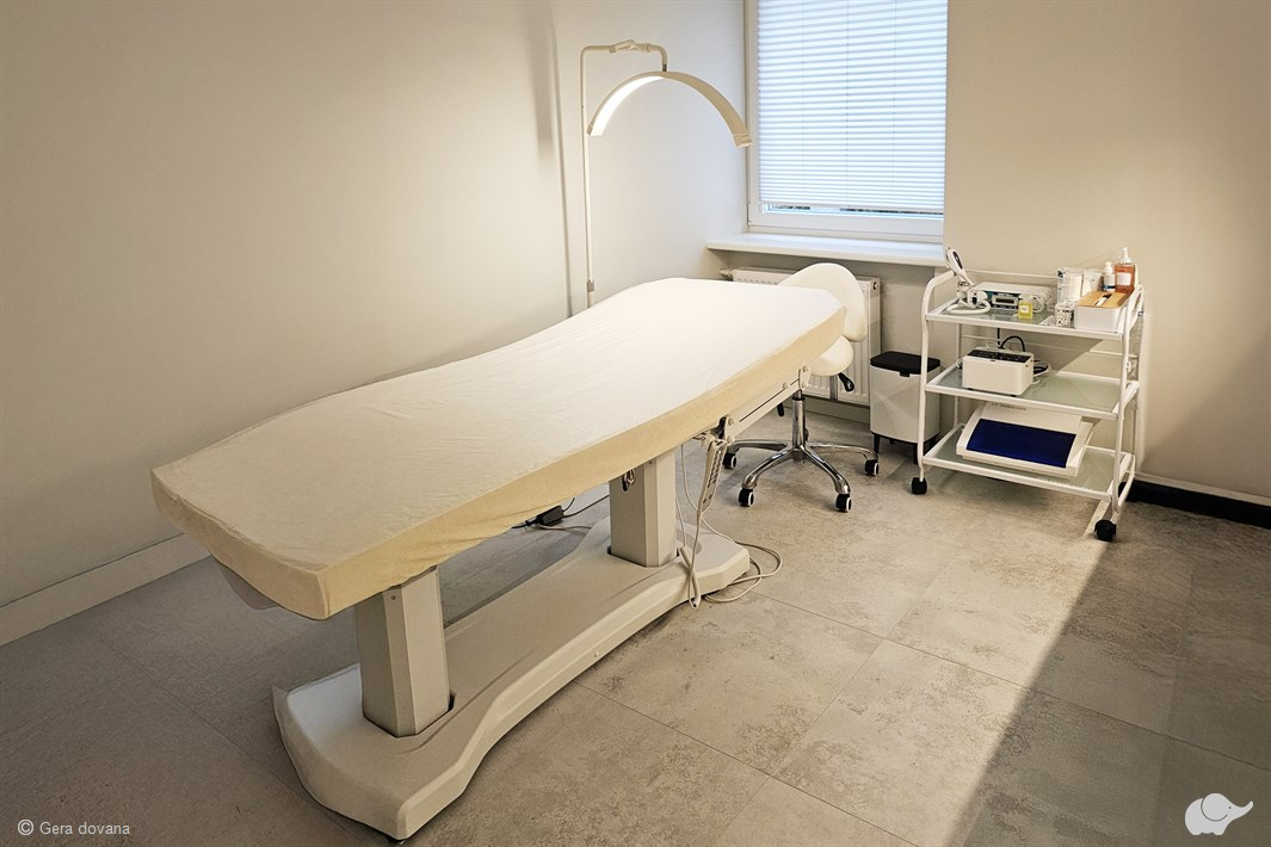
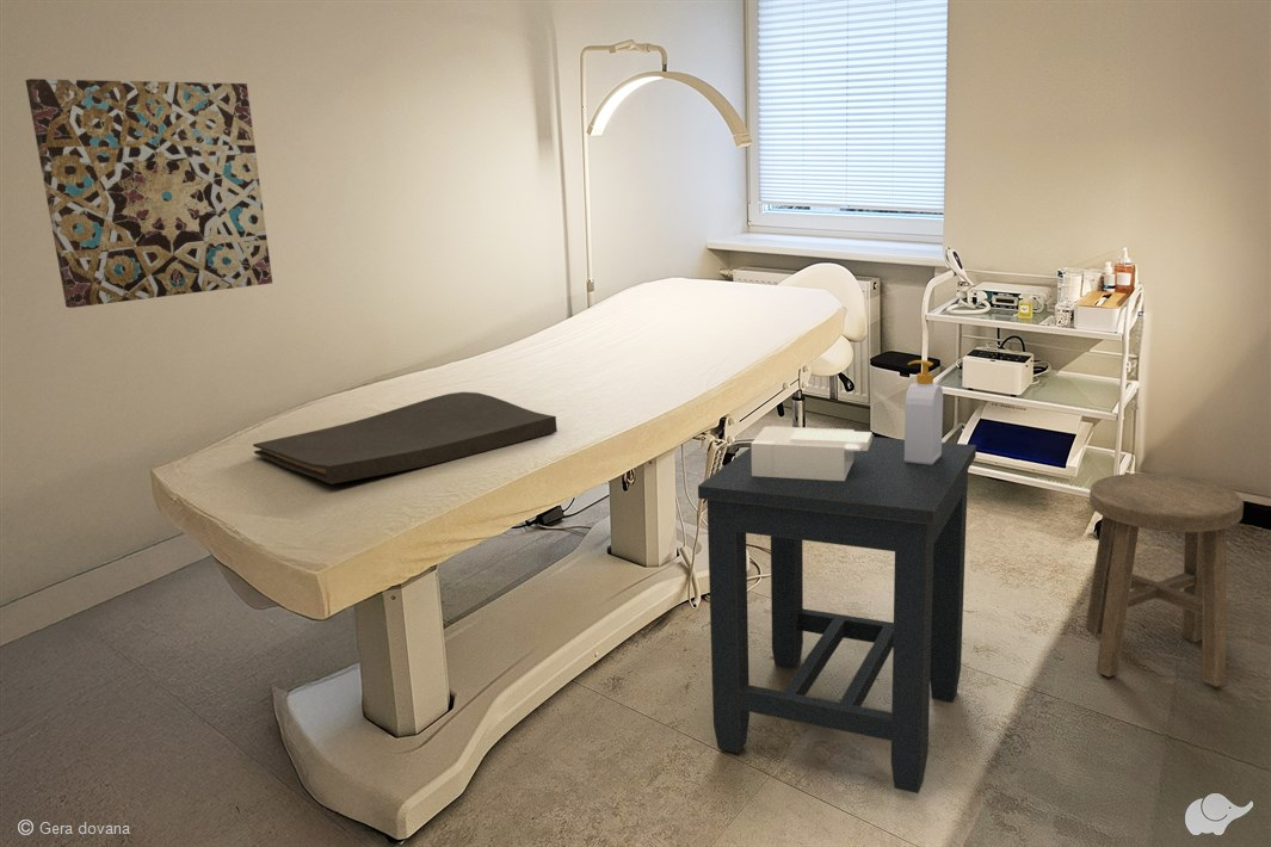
+ hand towel (406, 432)
+ soap bottle (923, 409)
+ tissue box (813, 450)
+ stool (1159, 581)
+ side table (843, 614)
+ wall art (160, 190)
